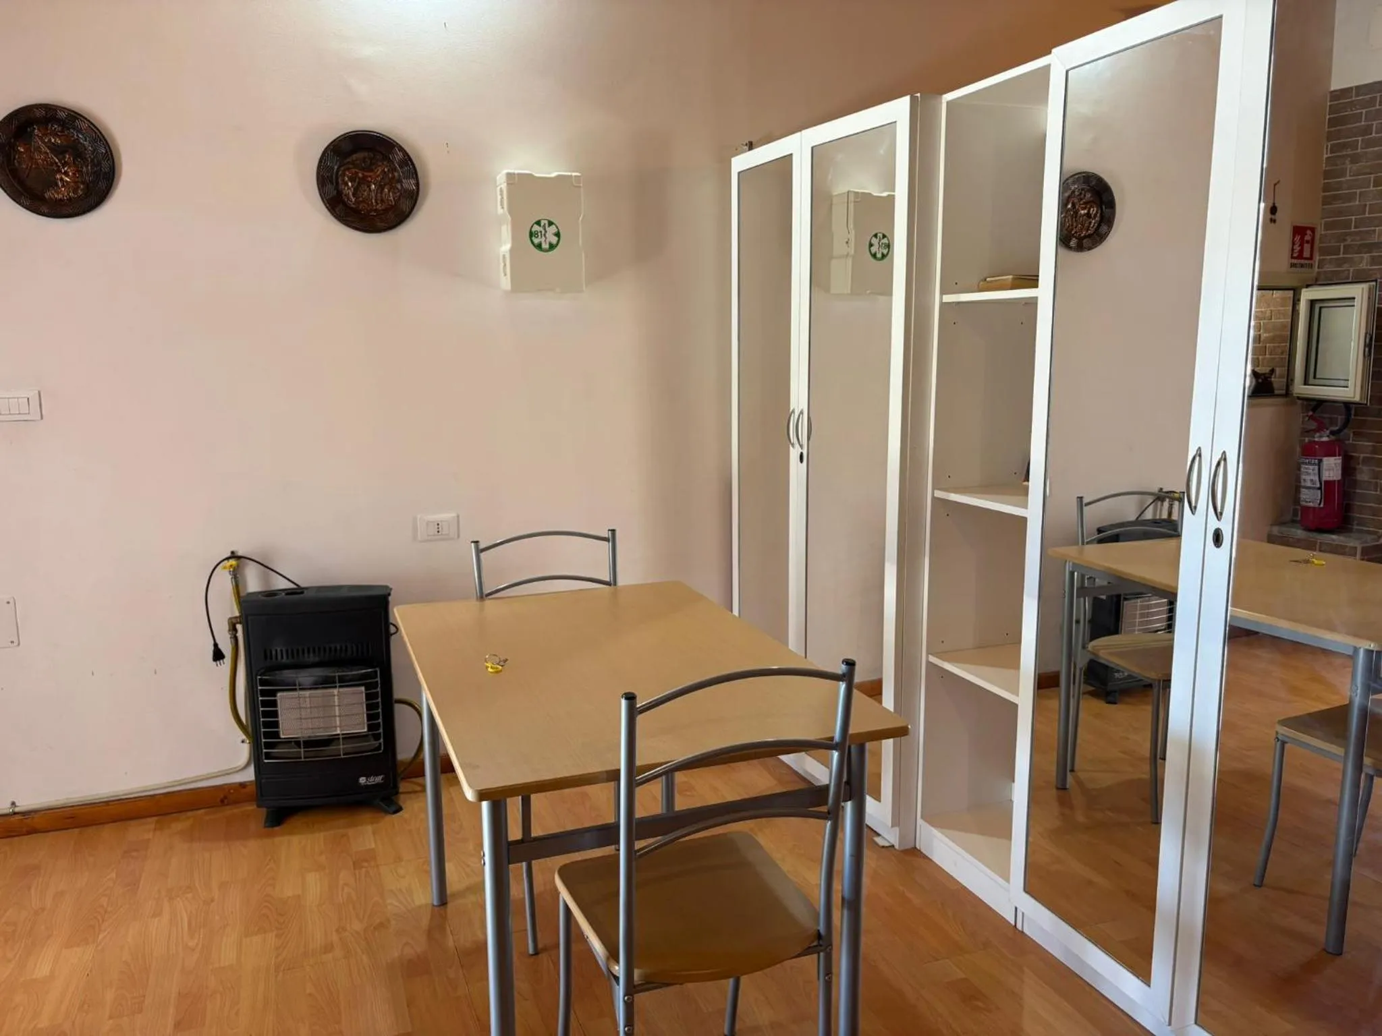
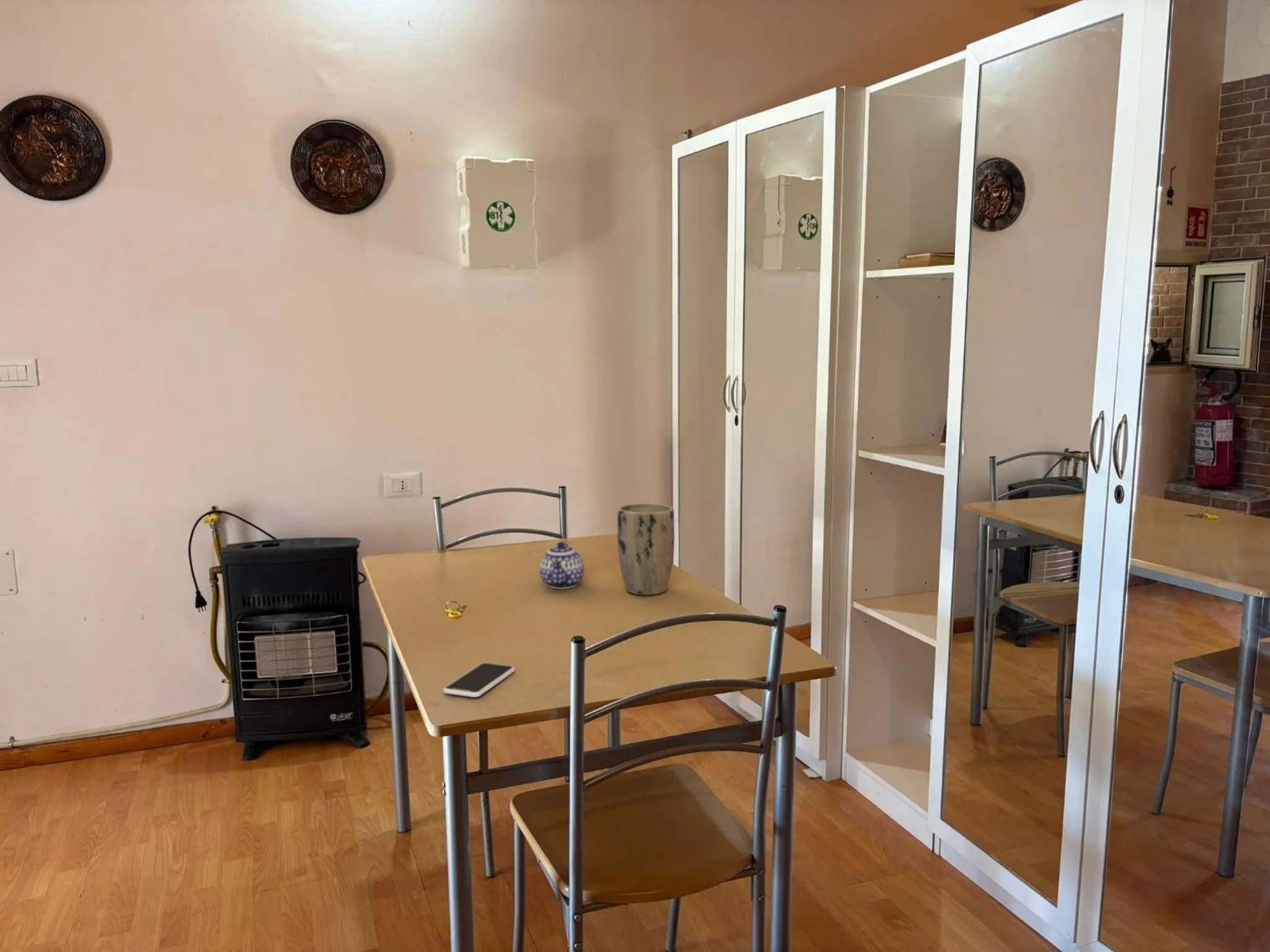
+ smartphone (480, 679)
+ teapot (561, 563)
+ plant pot (646, 549)
